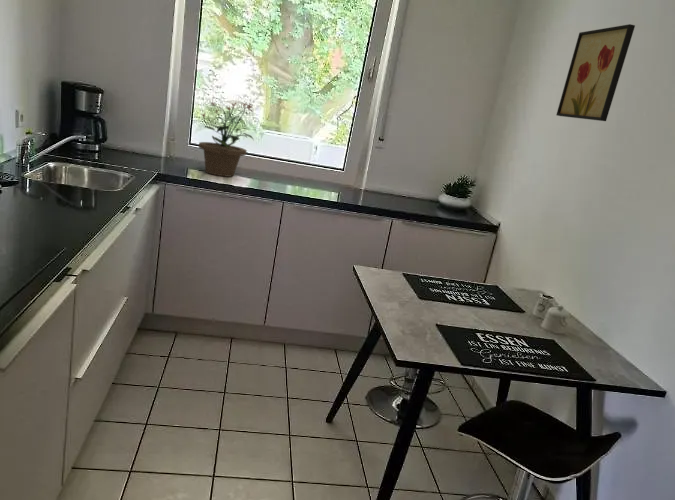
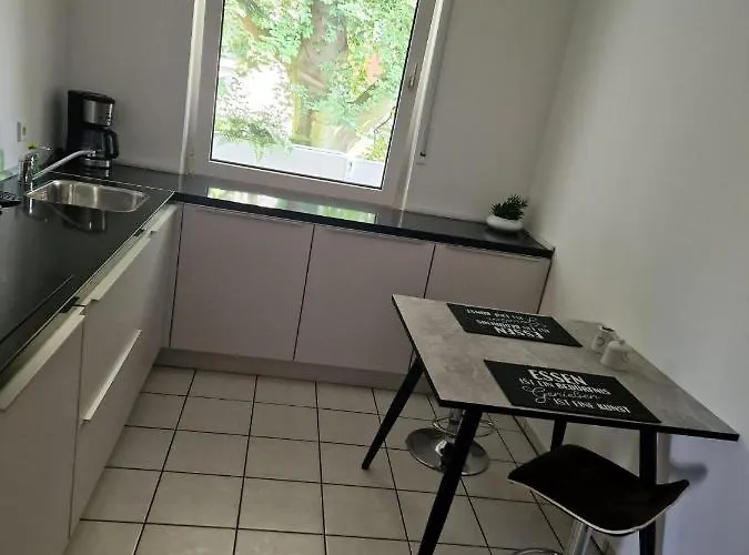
- potted plant (228, 137)
- wall art (593, 74)
